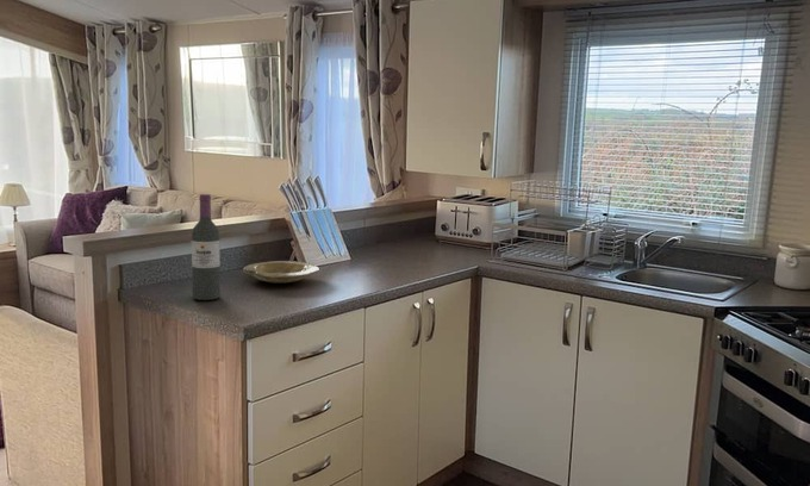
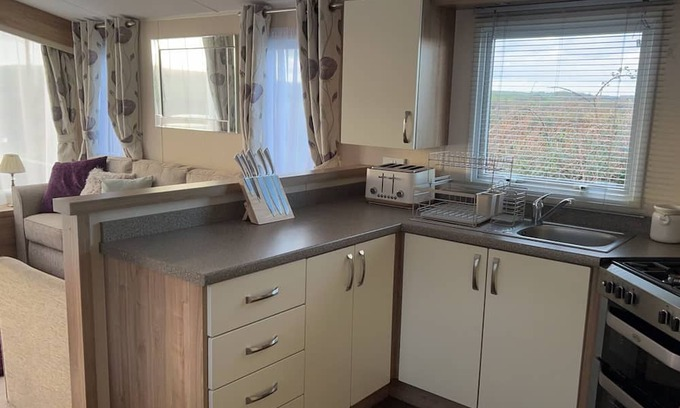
- plate (282, 273)
- wine bottle (205, 247)
